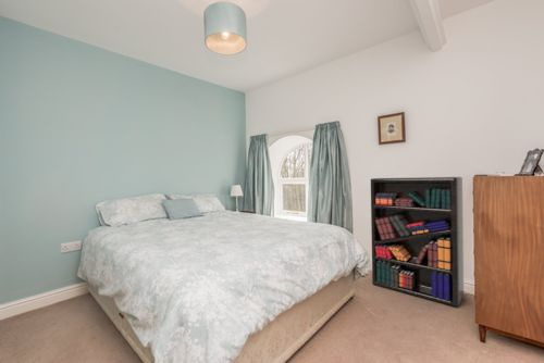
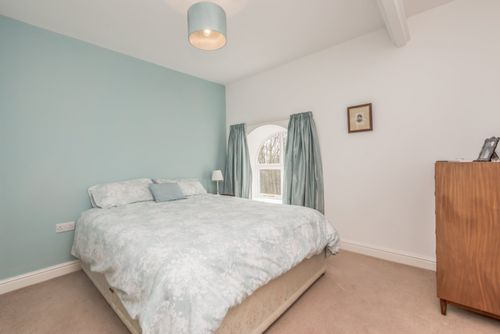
- bookshelf (415, 233)
